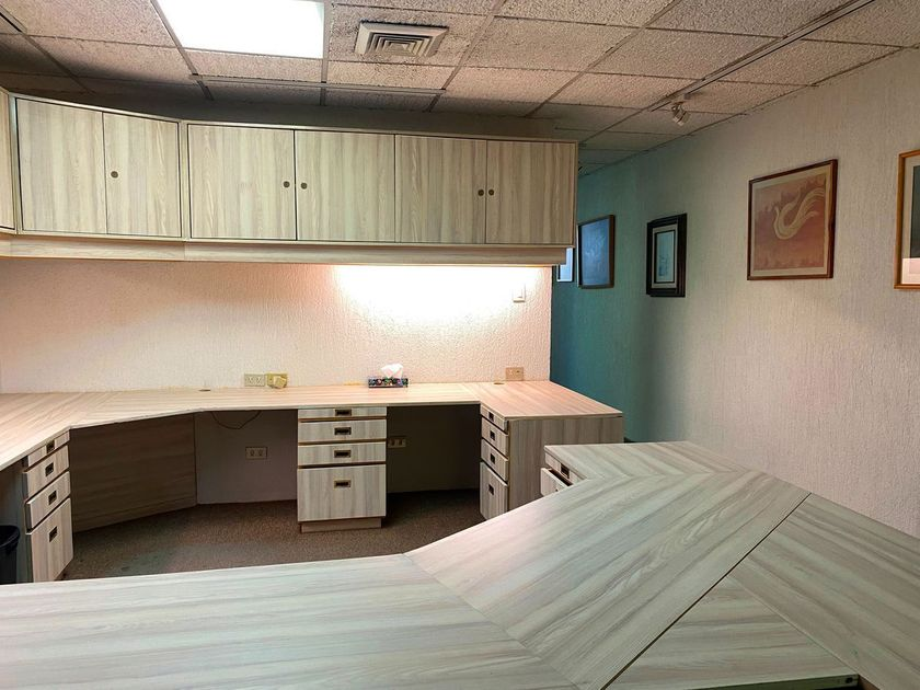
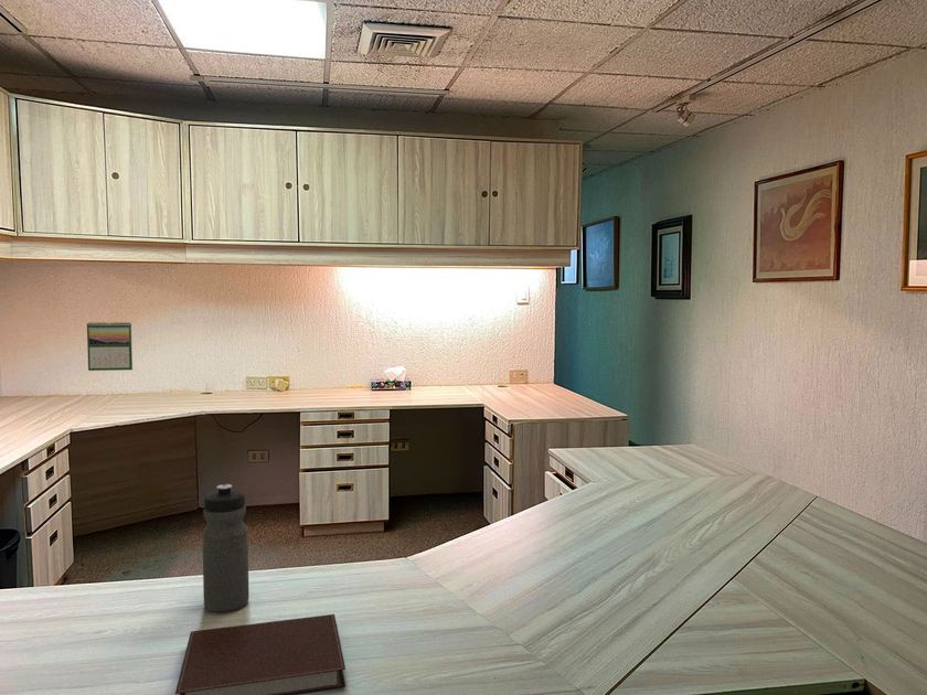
+ water bottle (225, 544)
+ notebook (264, 656)
+ calendar (109, 345)
